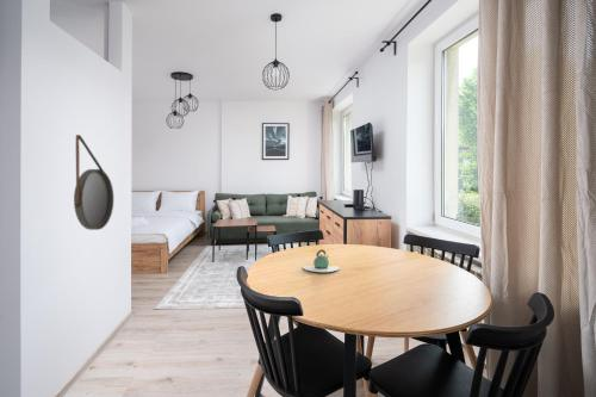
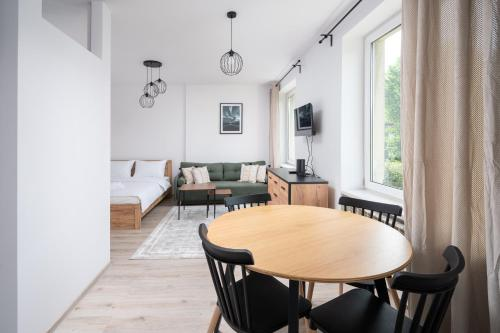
- teapot (321, 258)
- home mirror (94, 185)
